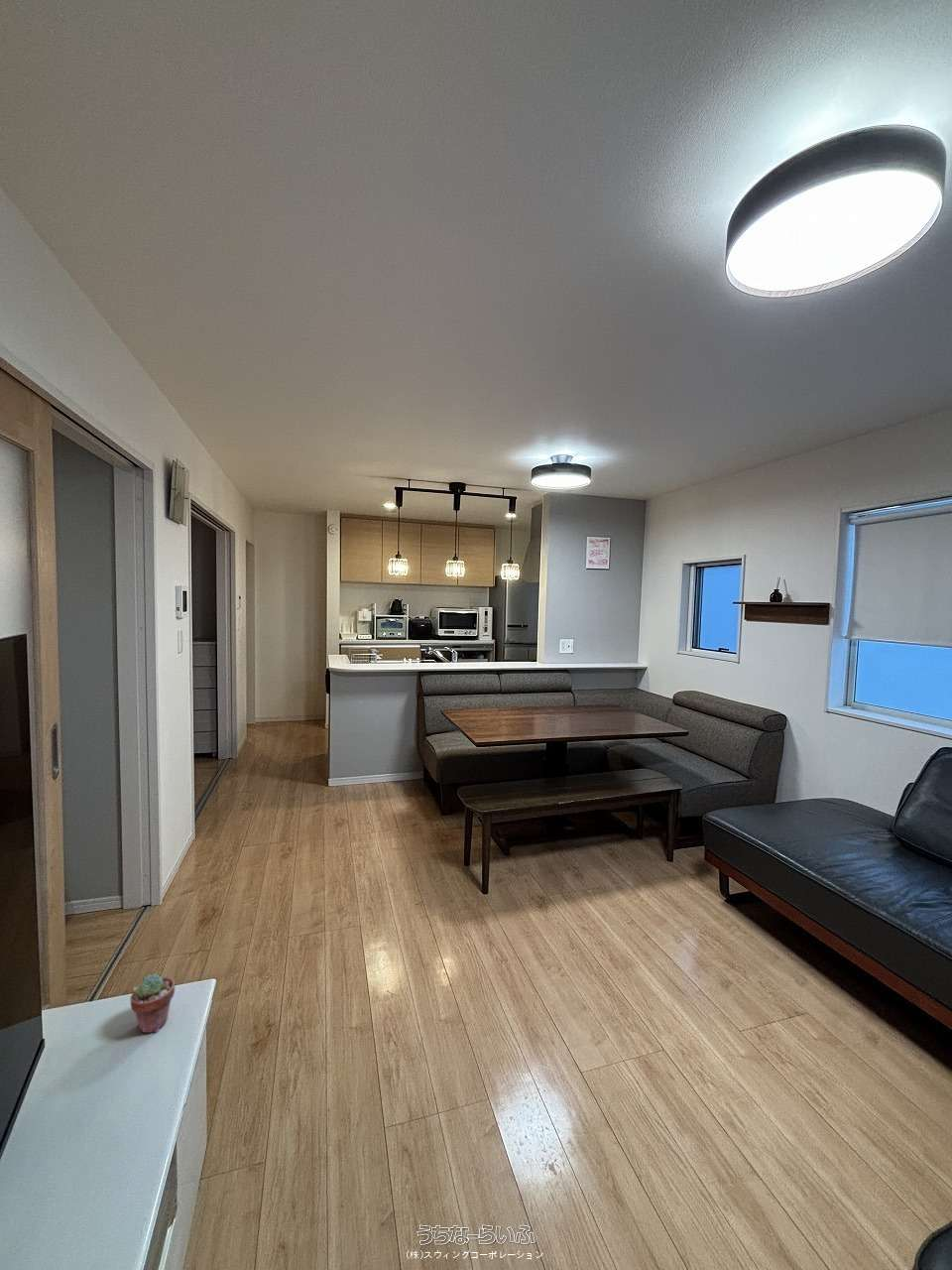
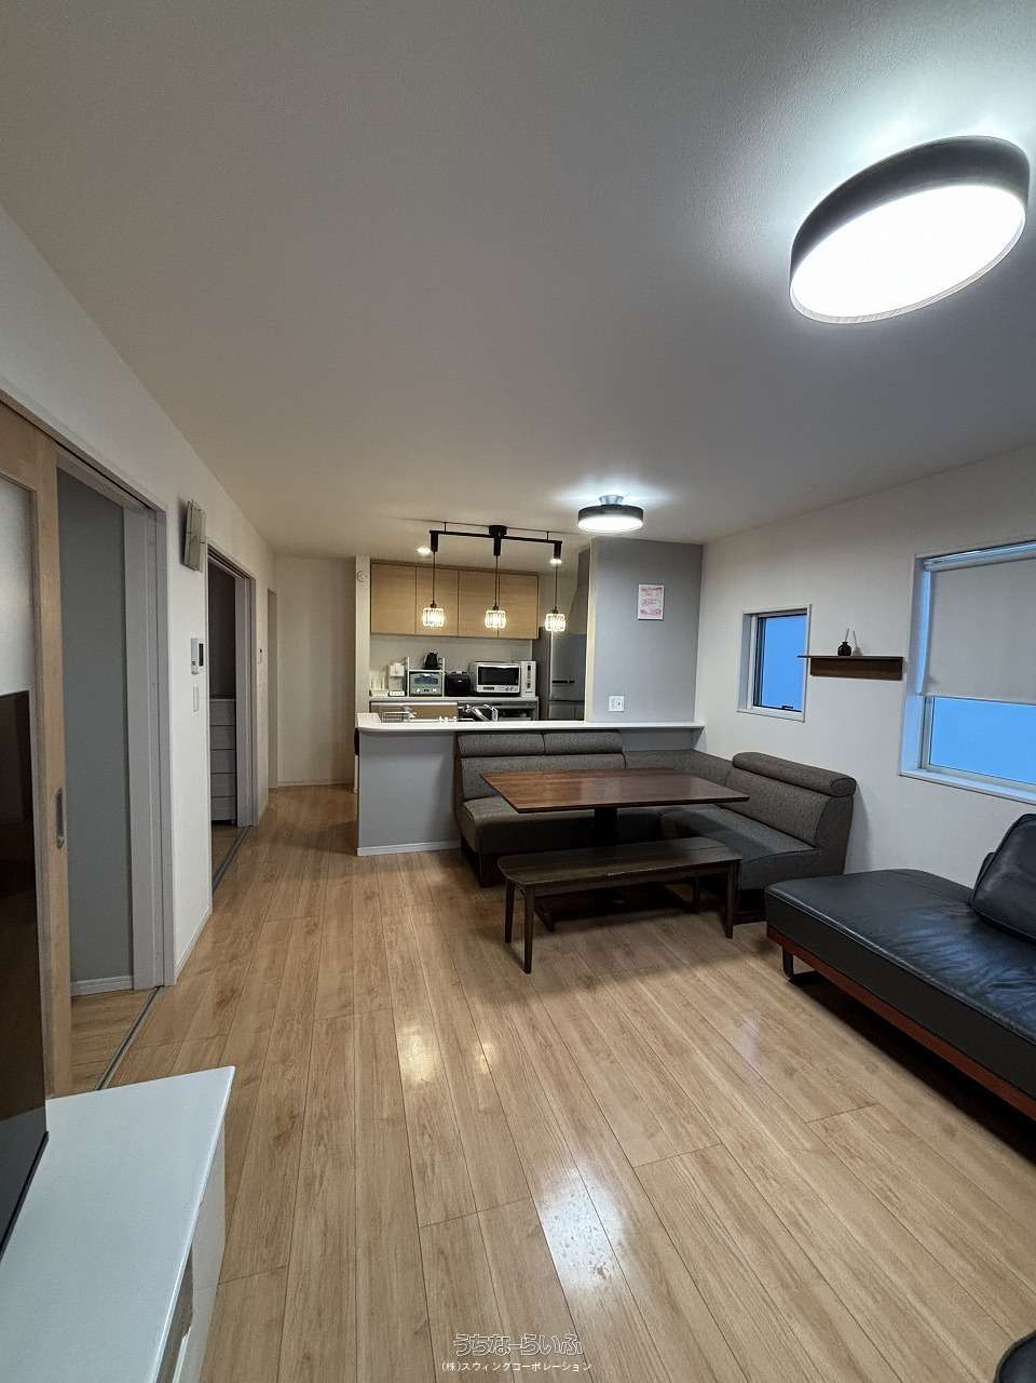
- potted succulent (153, 999)
